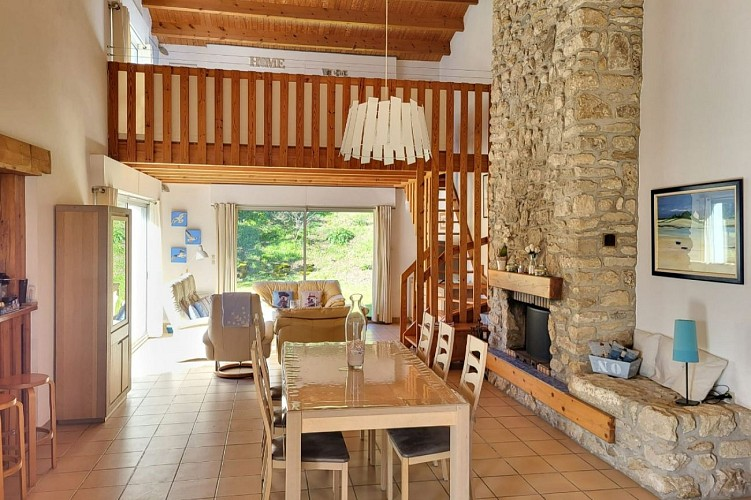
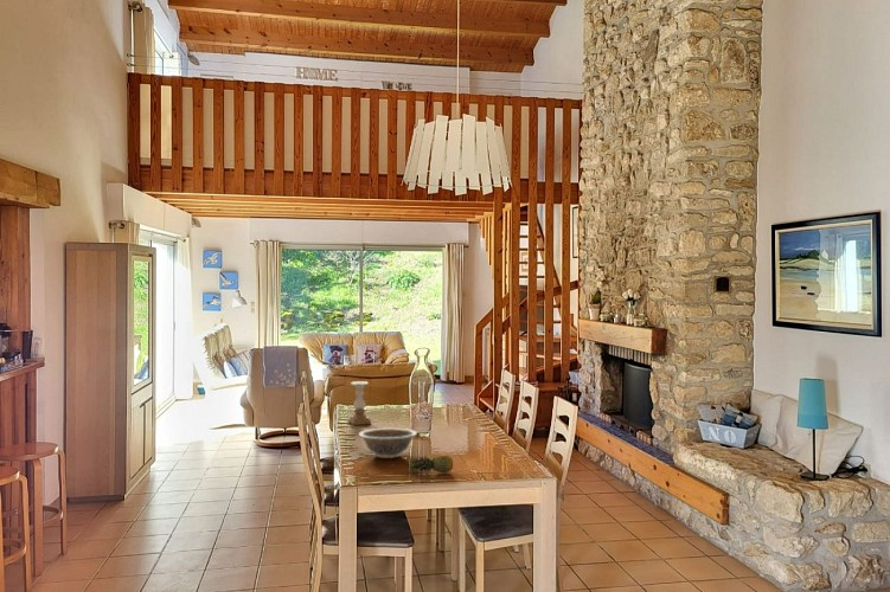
+ candle holder (359, 403)
+ fruit (429, 463)
+ decorative bowl (388, 443)
